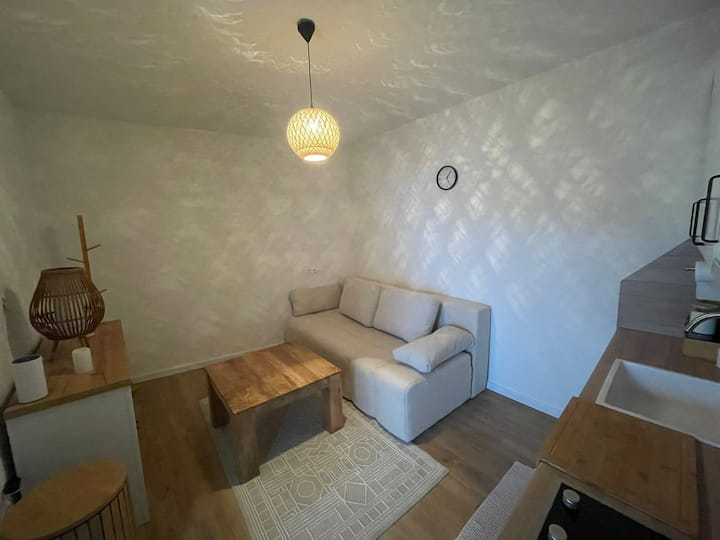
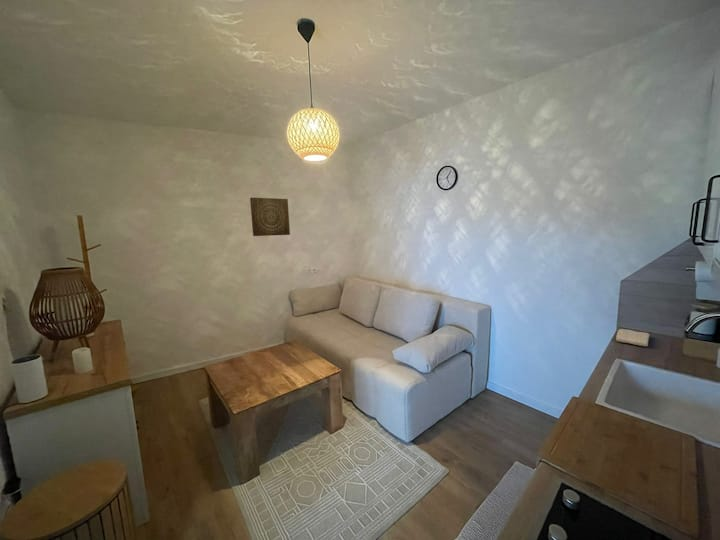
+ washcloth (632, 336)
+ wall art (270, 217)
